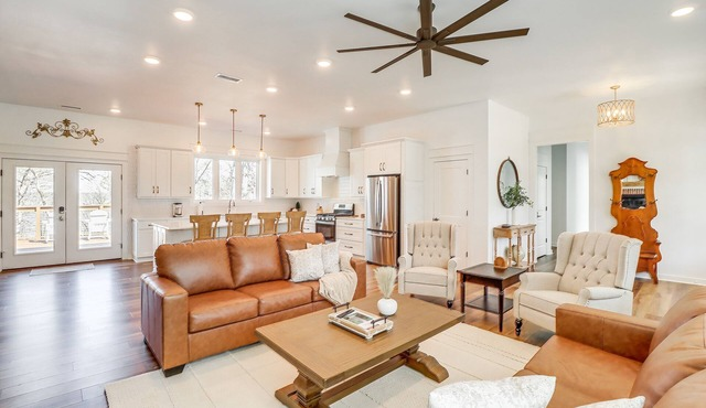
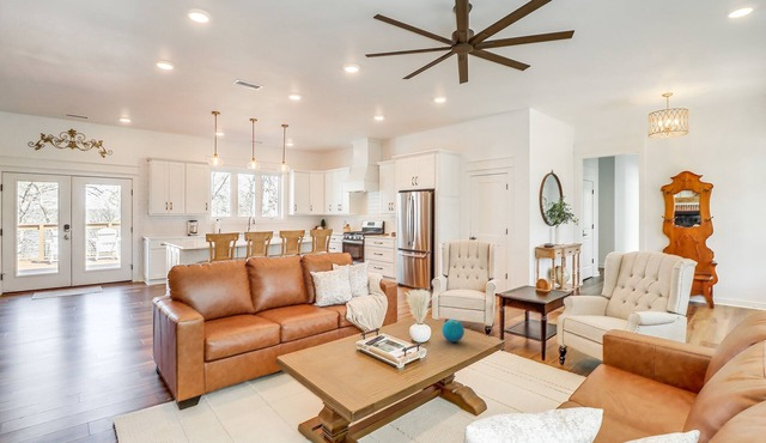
+ decorative orb (452, 330)
